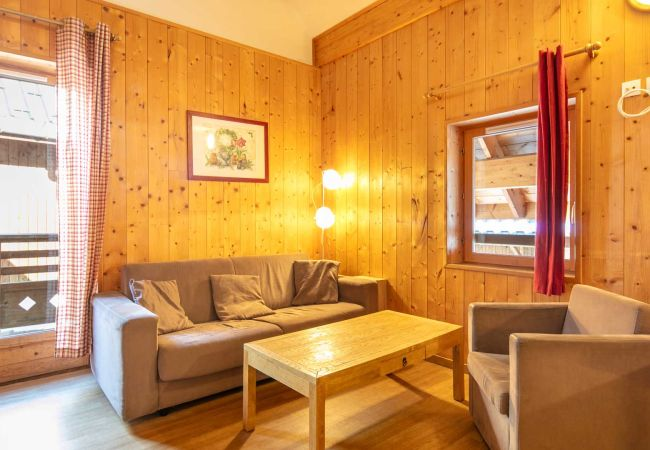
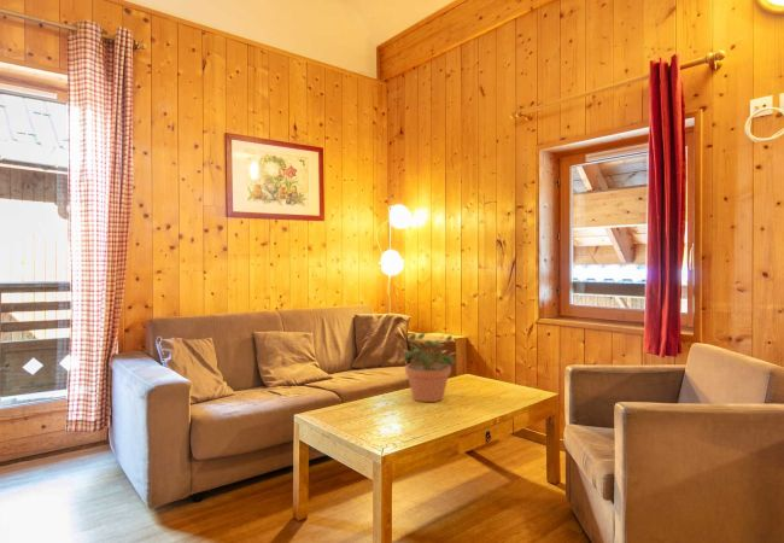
+ potted plant (428, 367)
